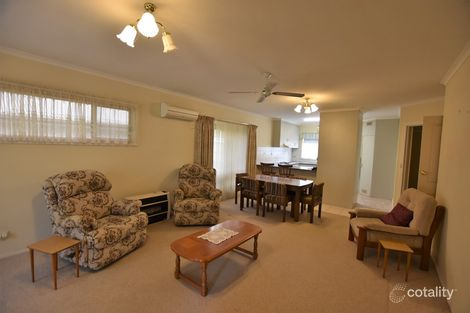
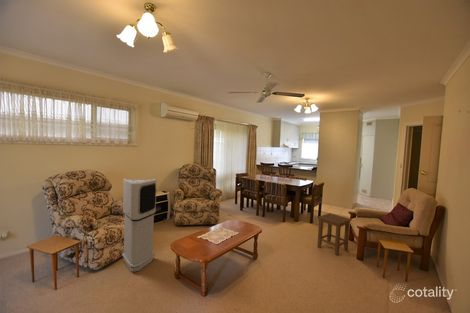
+ stool (331, 232)
+ air purifier (135, 221)
